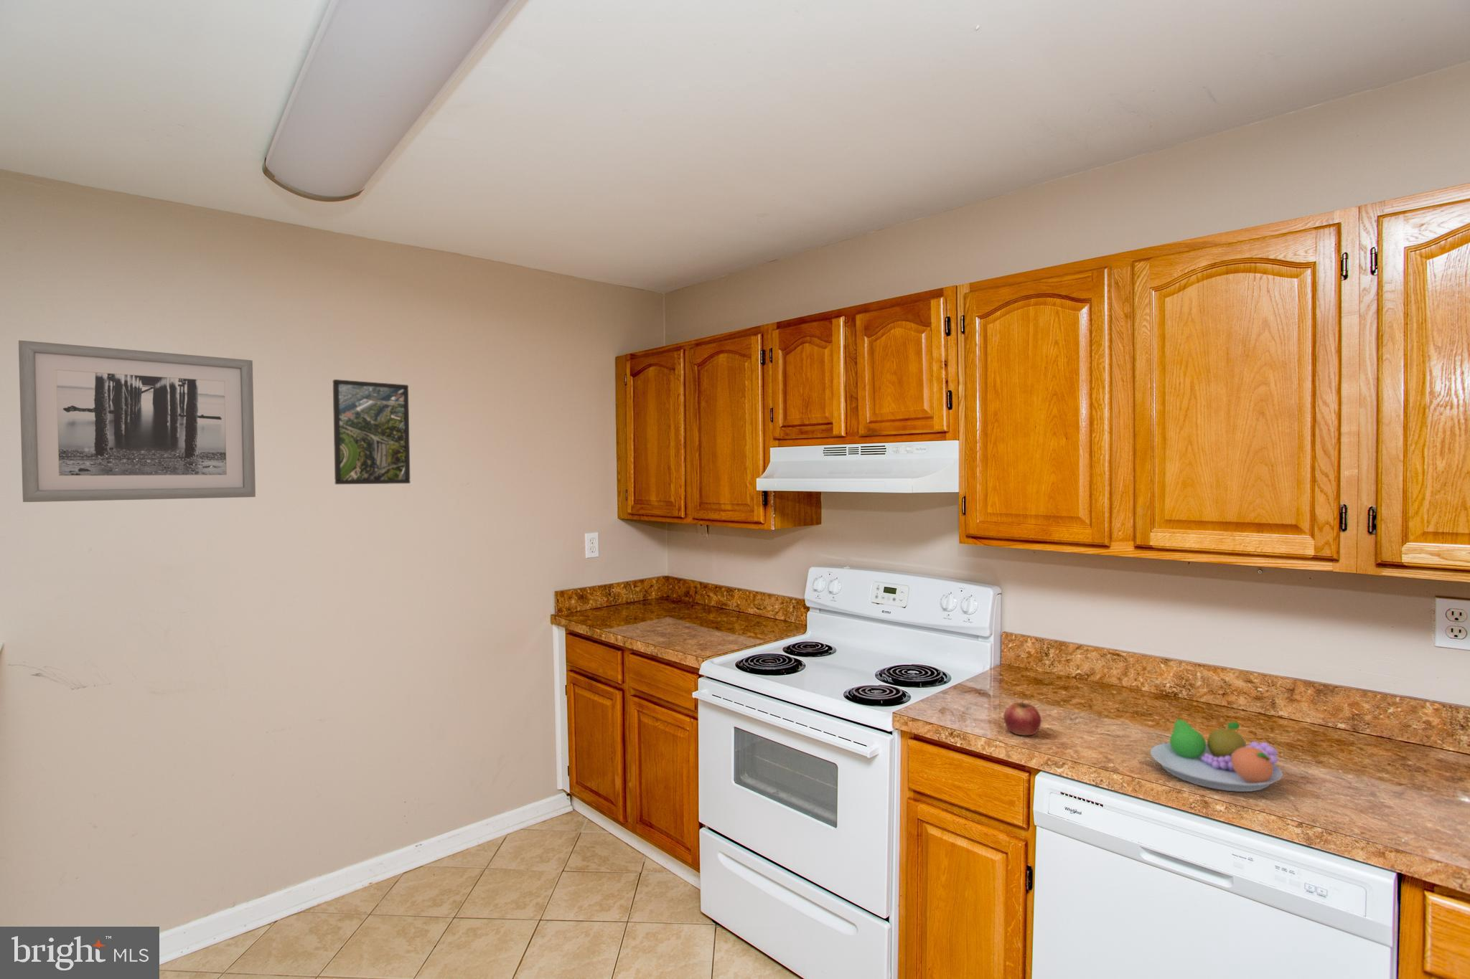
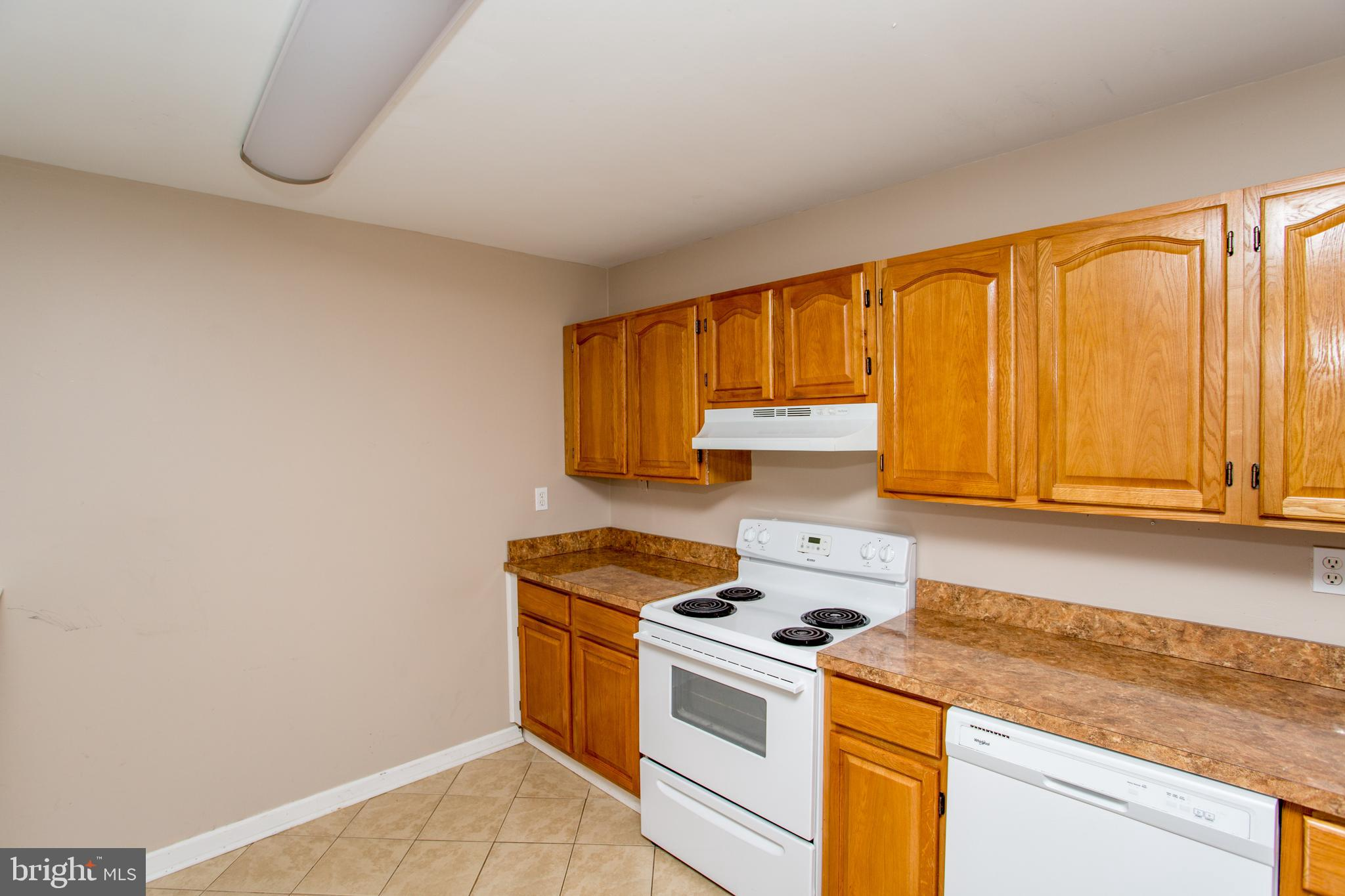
- apple (1022, 715)
- fruit bowl (1212, 748)
- wall art (146, 425)
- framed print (373, 433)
